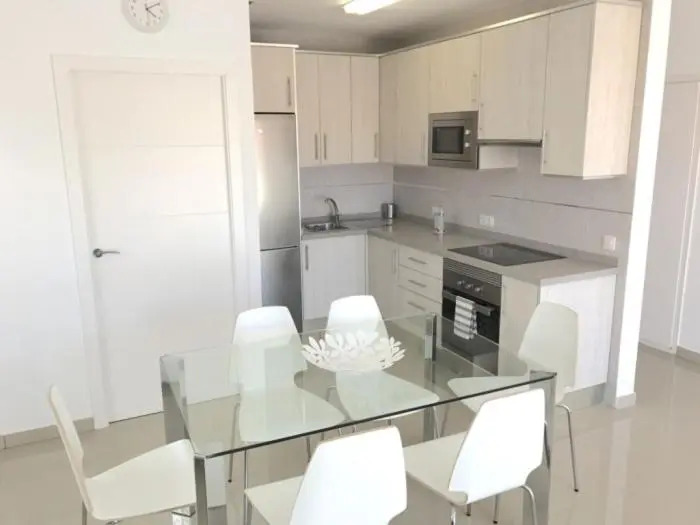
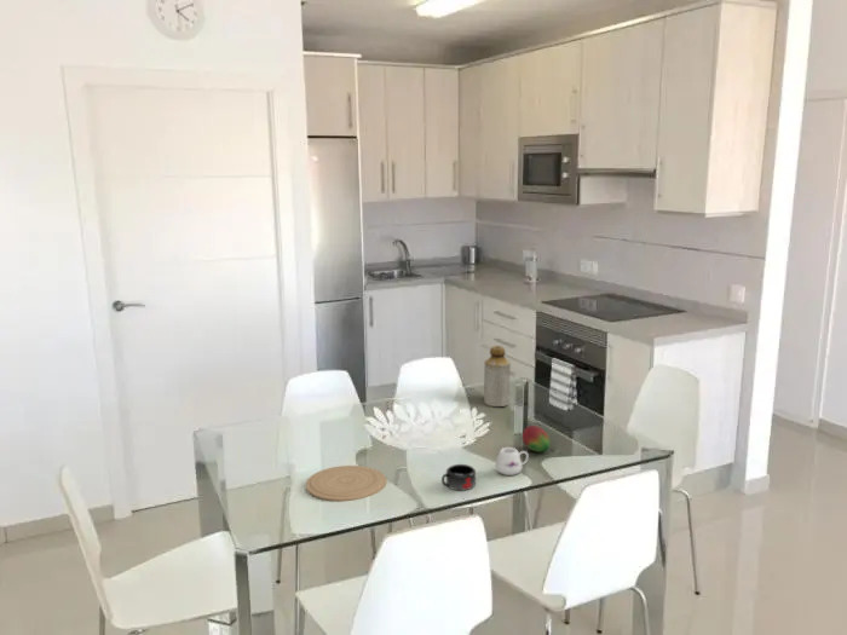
+ mug (512, 460)
+ mug (457, 478)
+ plate (346, 481)
+ fruit (536, 439)
+ bottle (496, 374)
